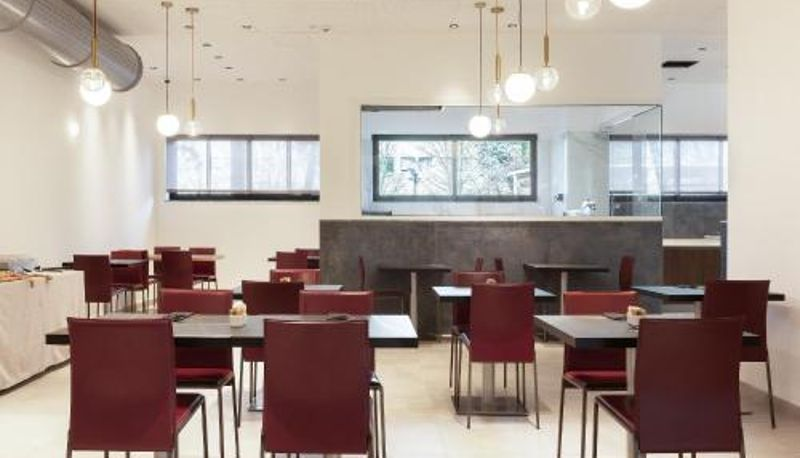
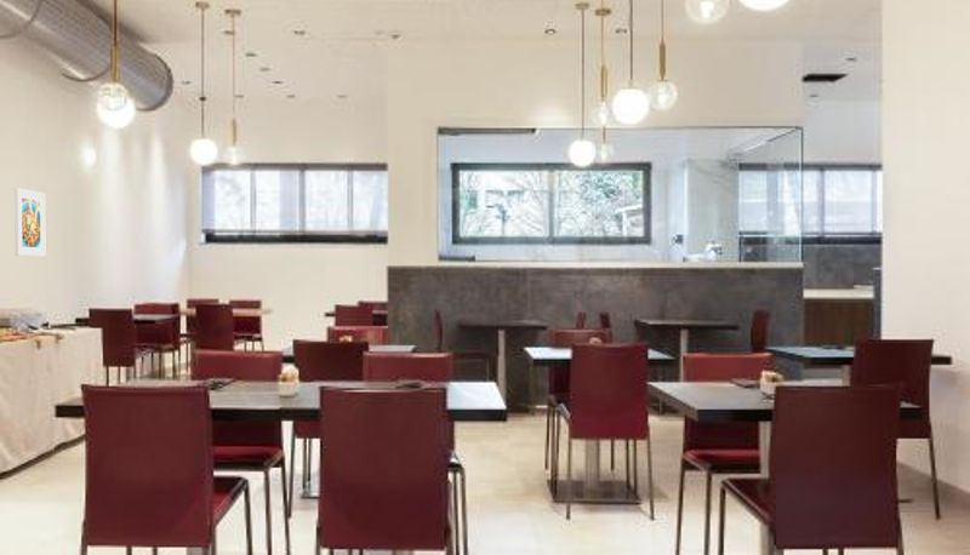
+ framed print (30, 223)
